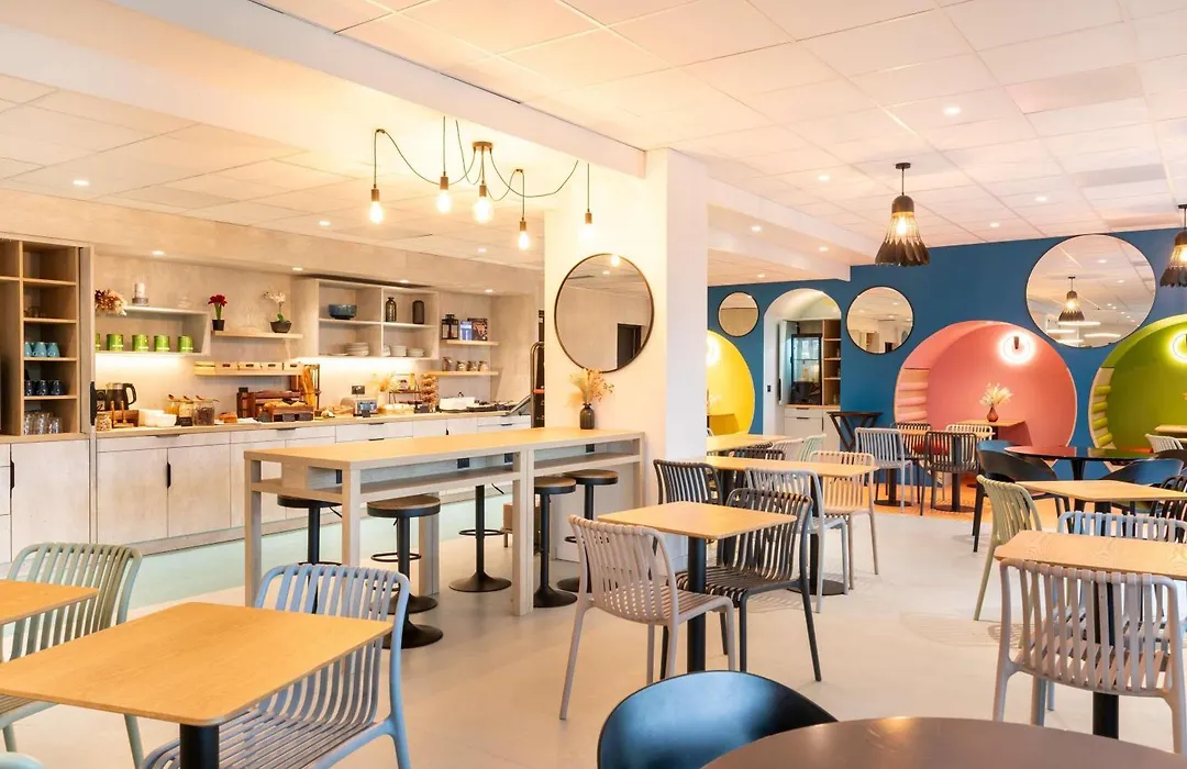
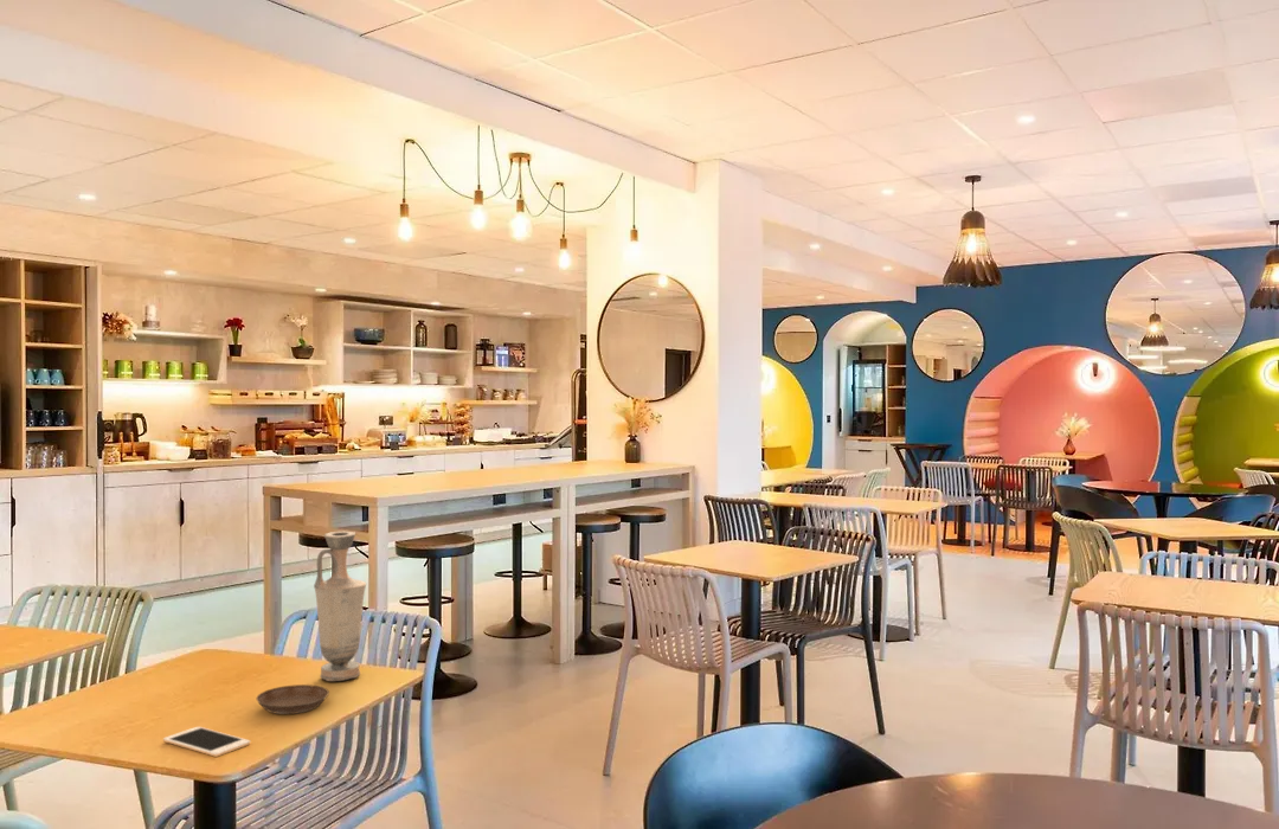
+ vase (340, 605)
+ saucer (293, 700)
+ cell phone (206, 740)
